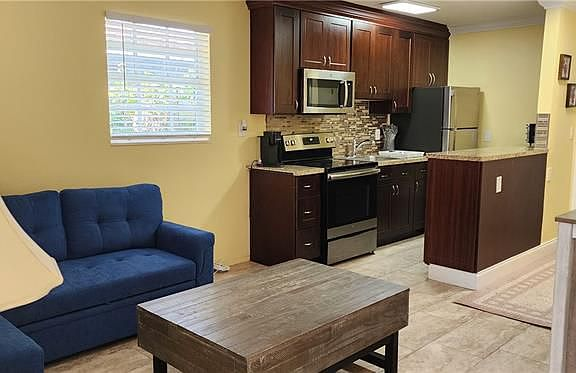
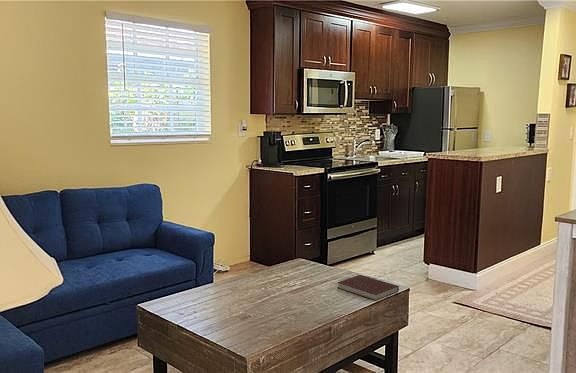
+ notebook (367, 286)
